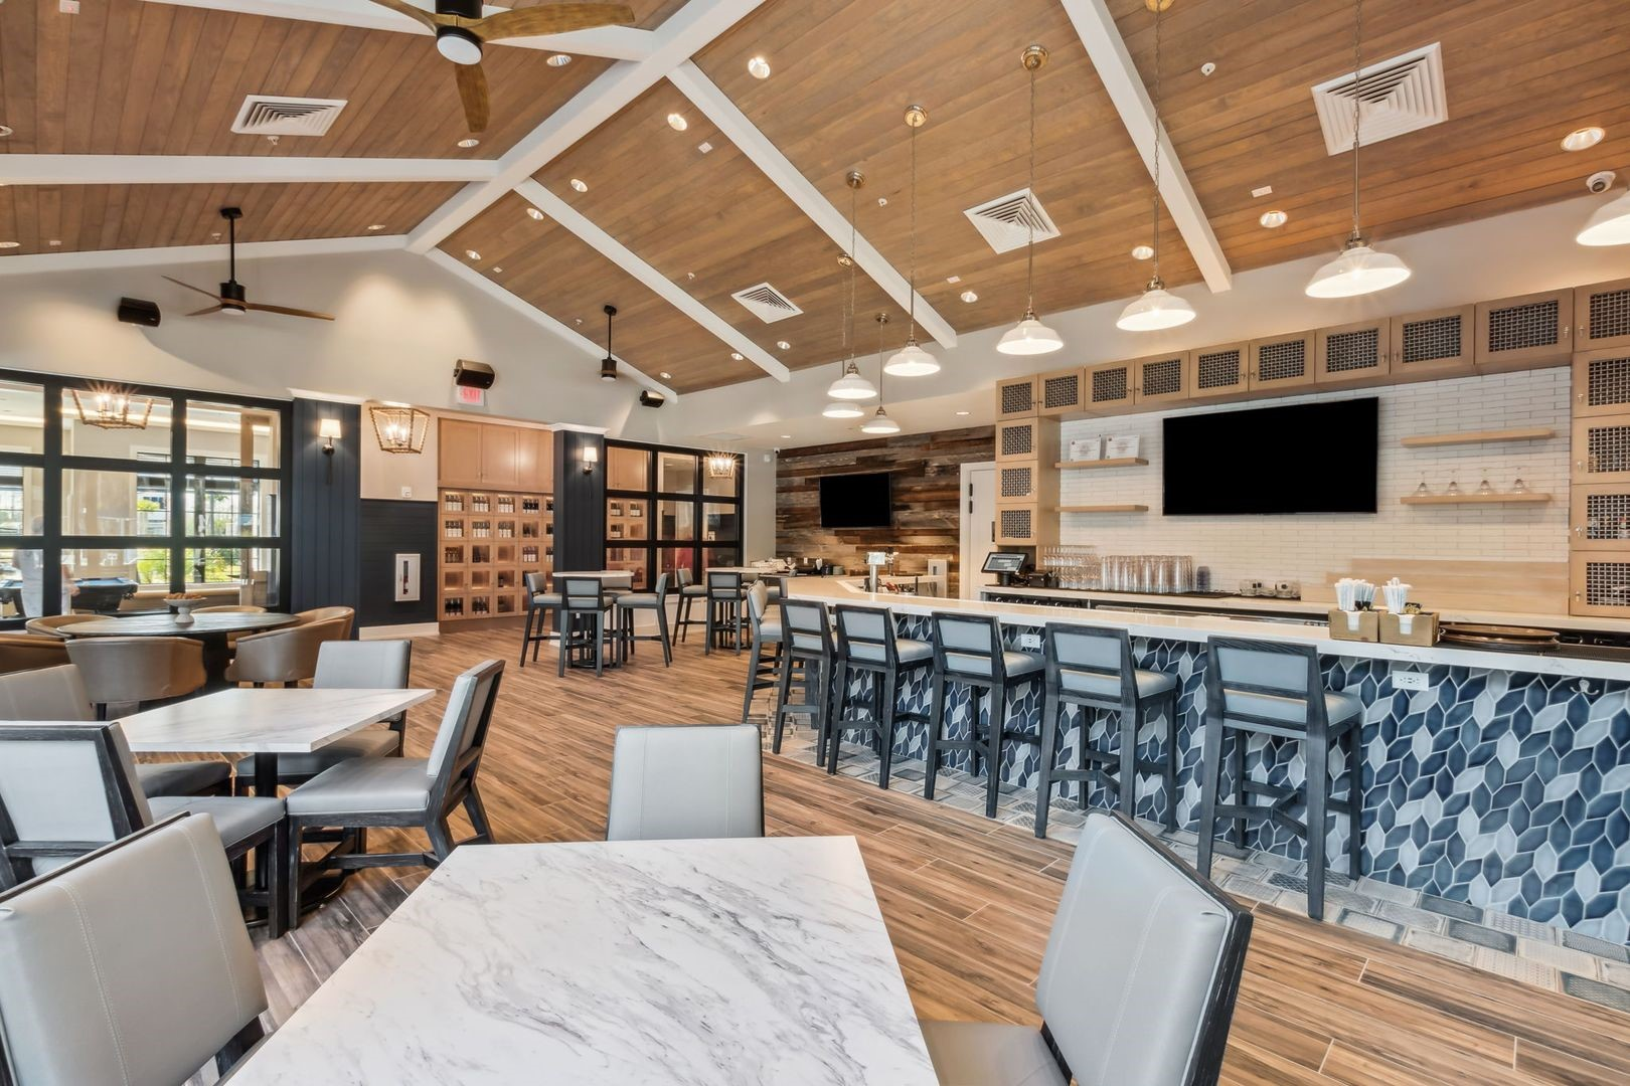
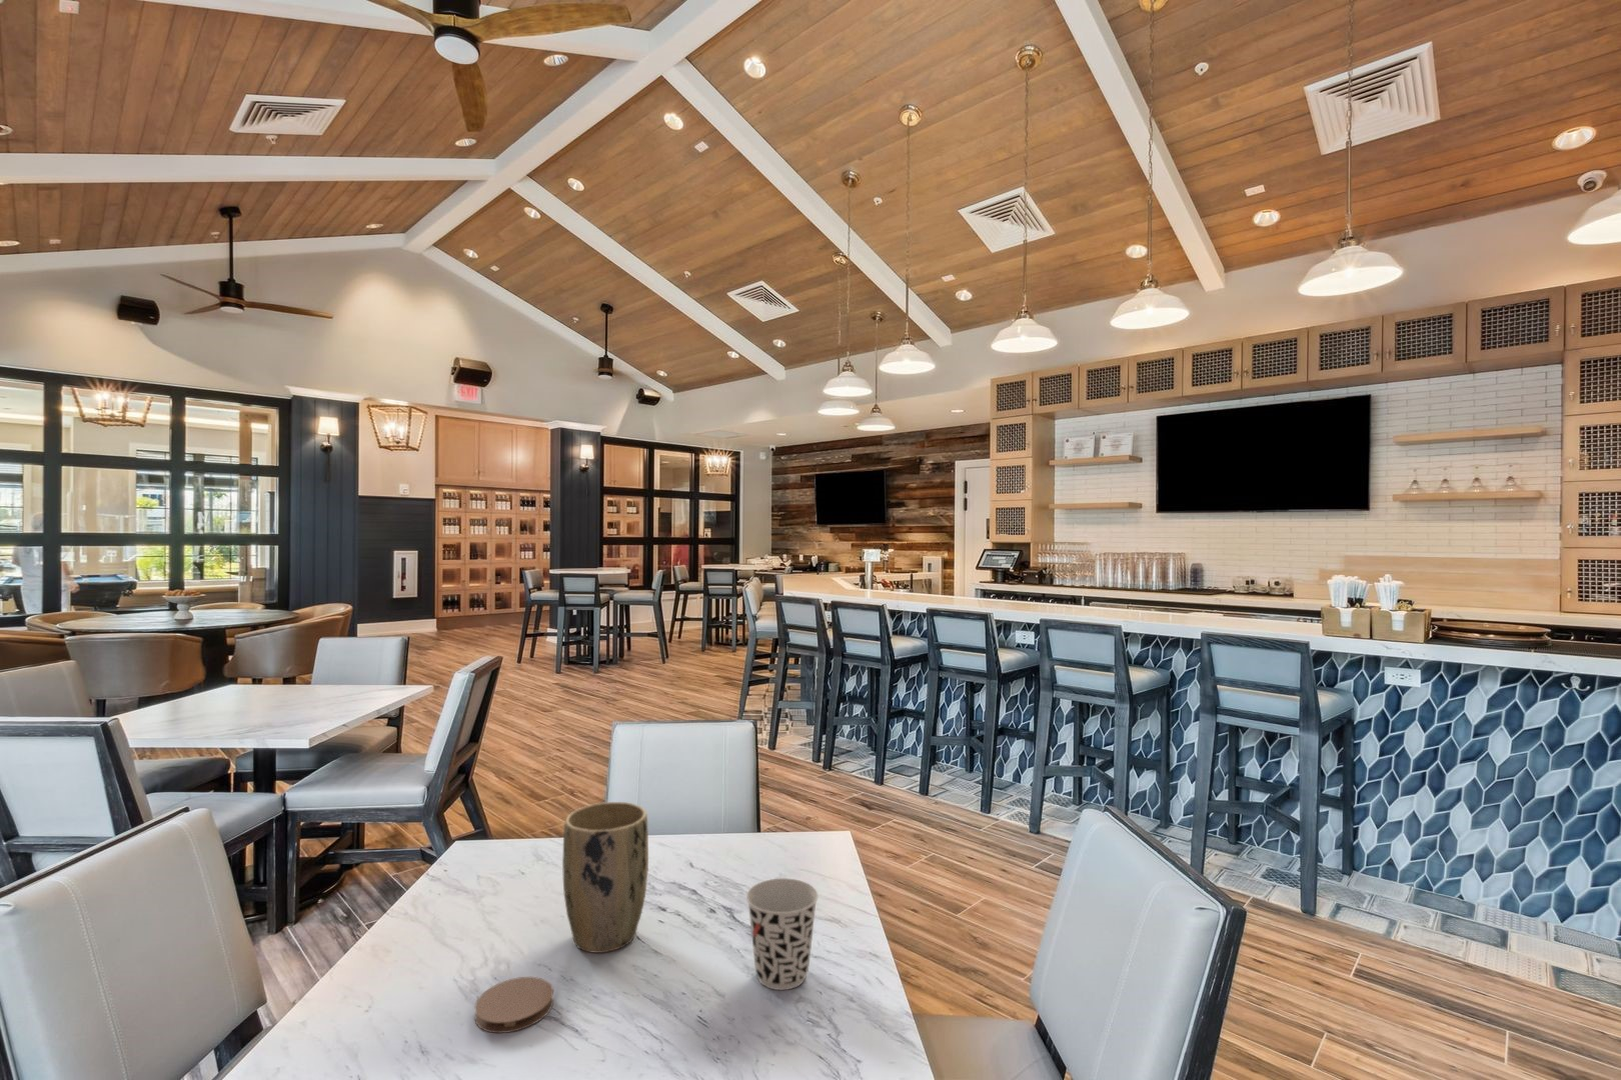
+ cup (782, 934)
+ plant pot (605, 876)
+ coaster (514, 1003)
